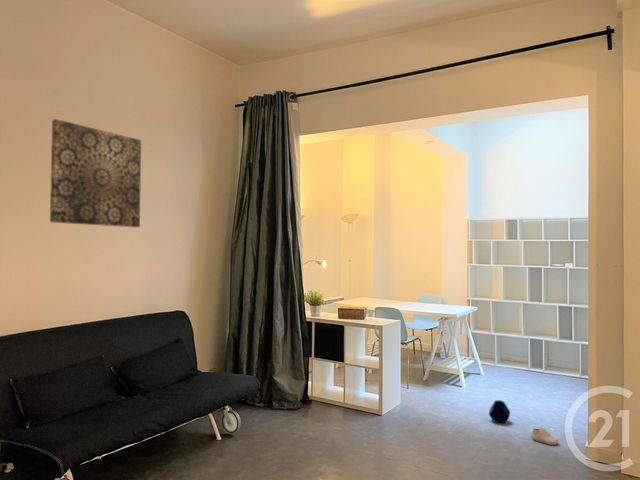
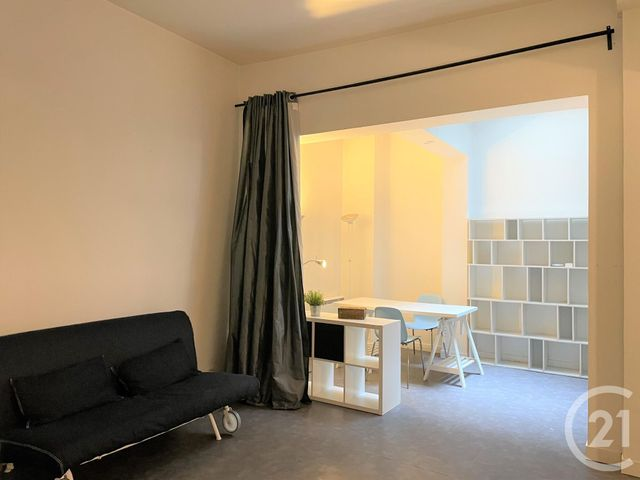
- speaker (499, 411)
- wall art (99, 177)
- shoe (544, 435)
